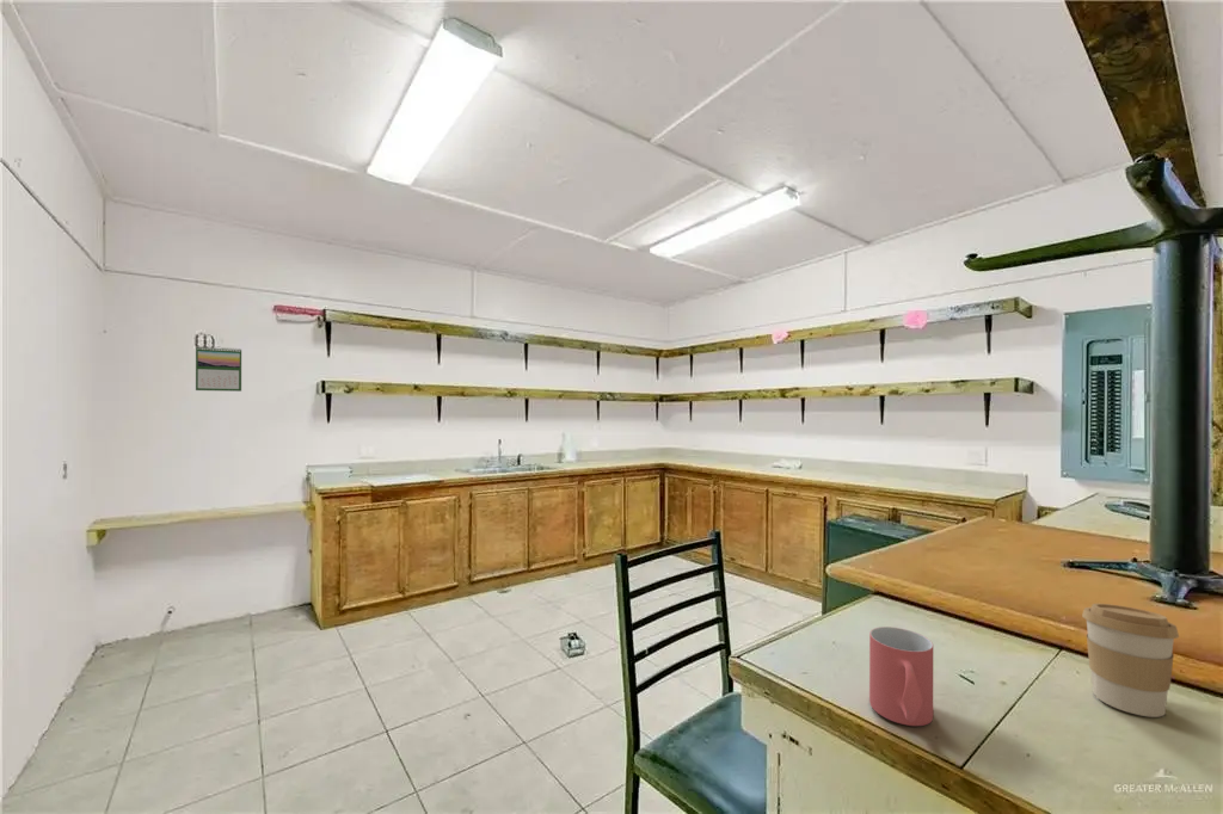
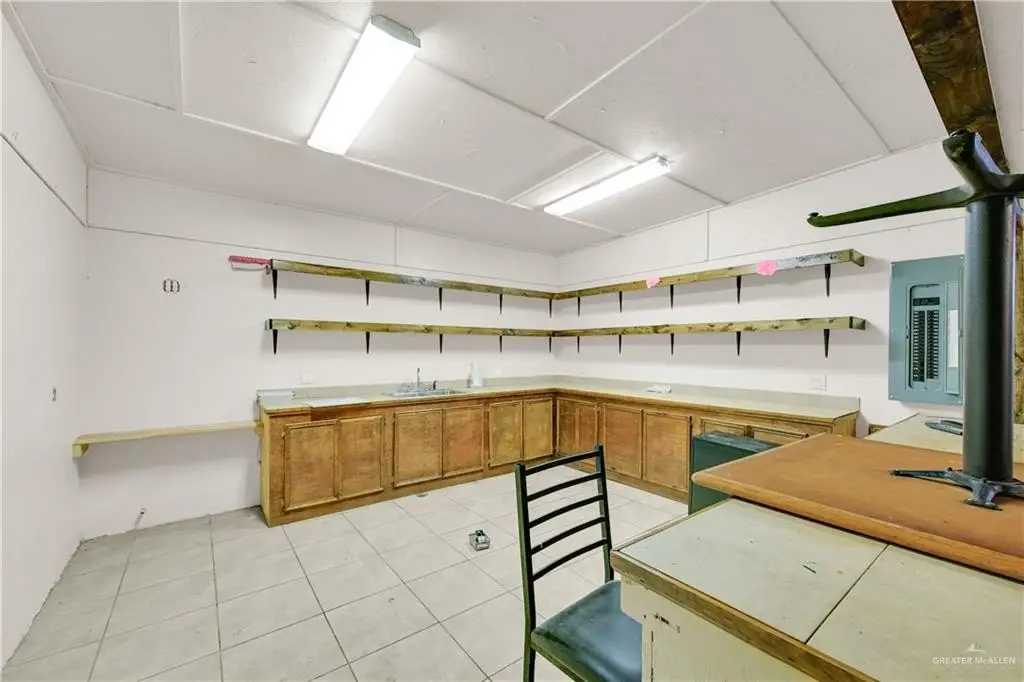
- coffee cup (1127, 654)
- calendar (219, 368)
- mug (903, 682)
